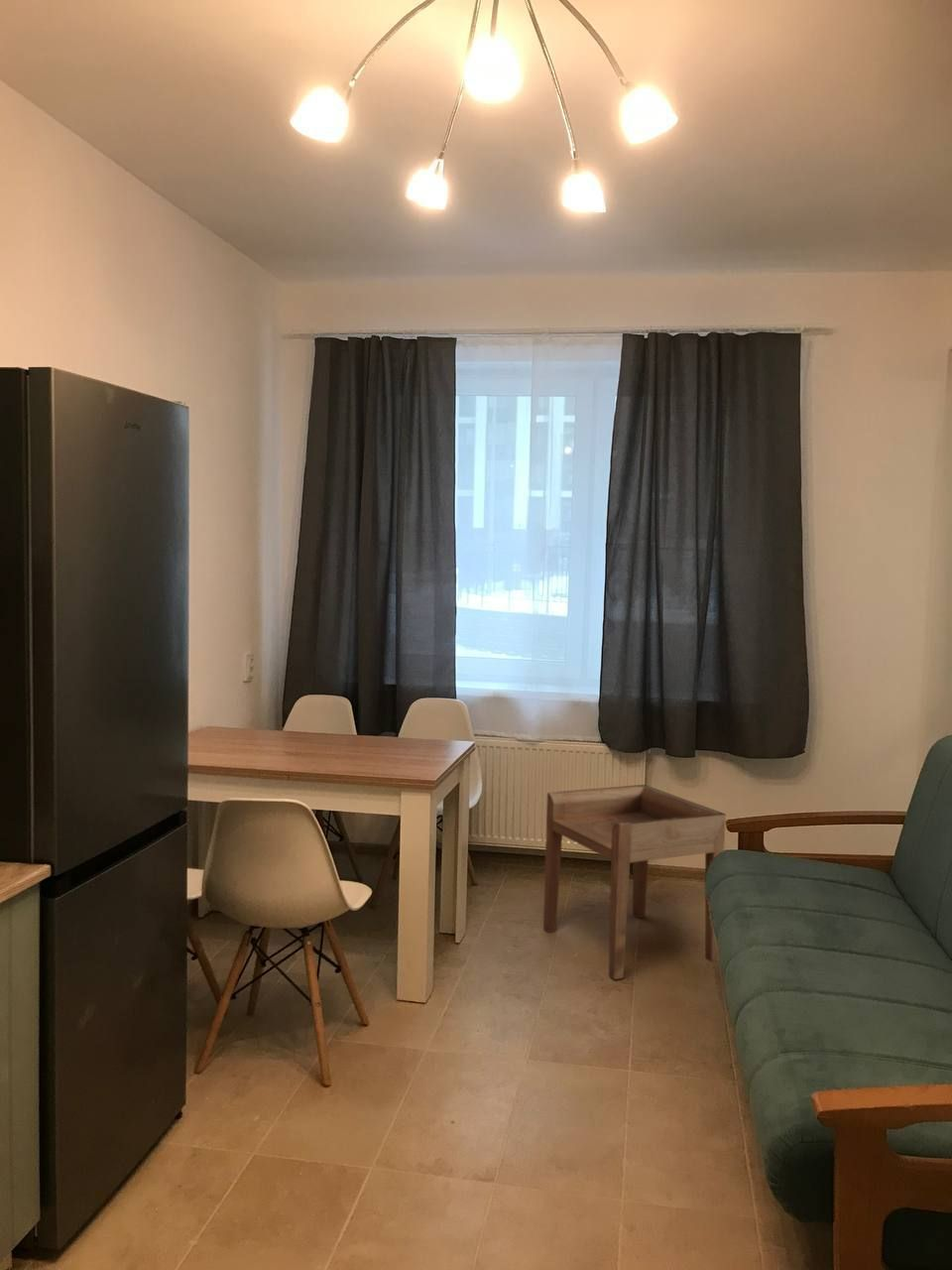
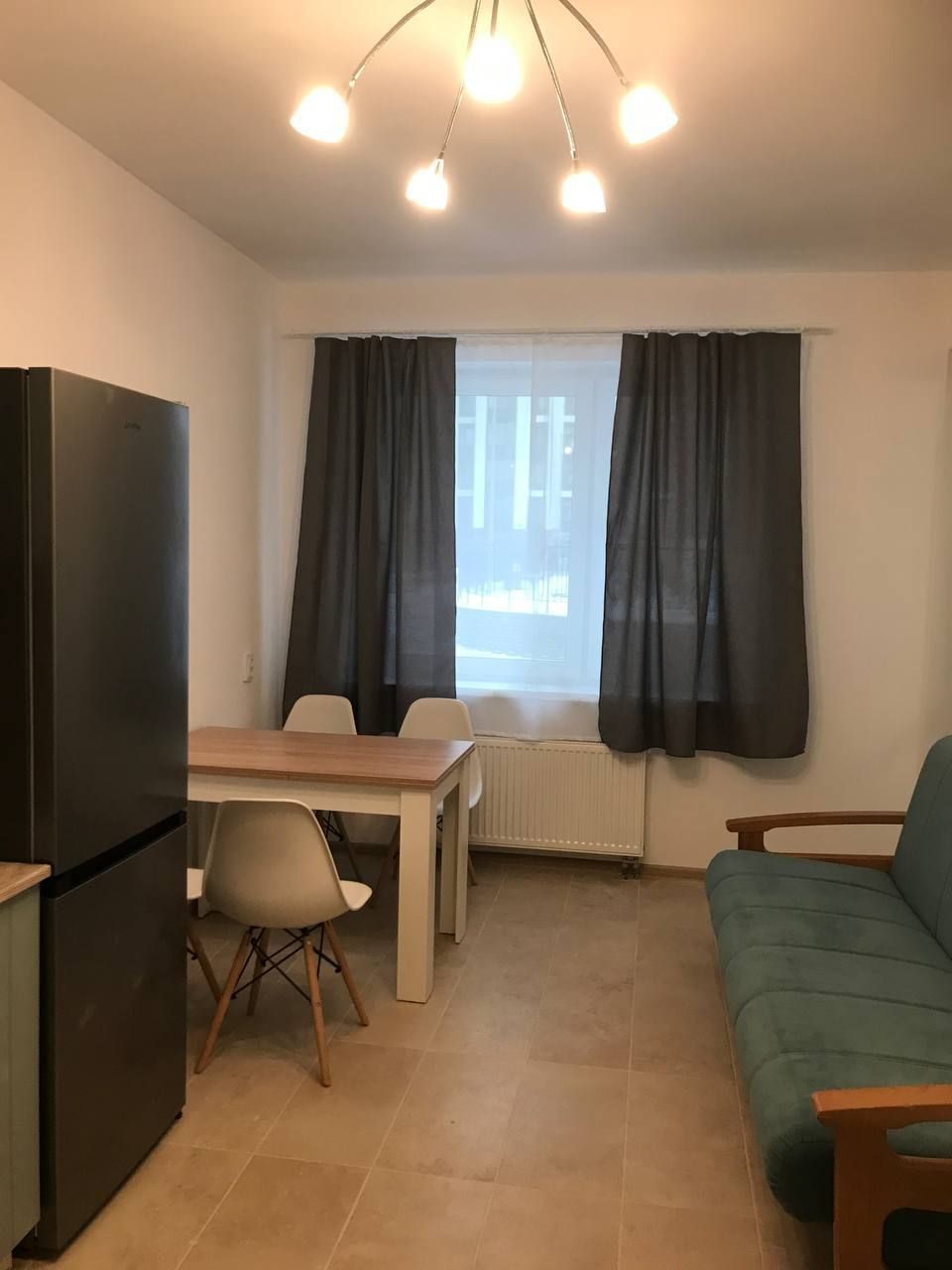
- side table (629, 872)
